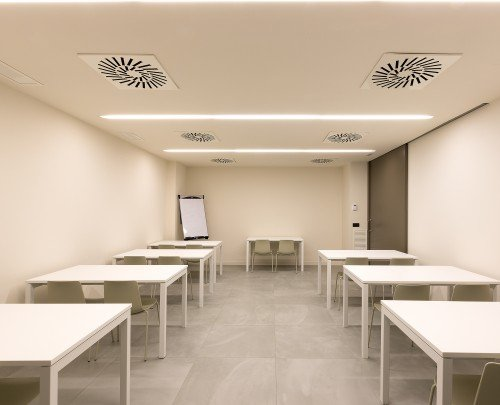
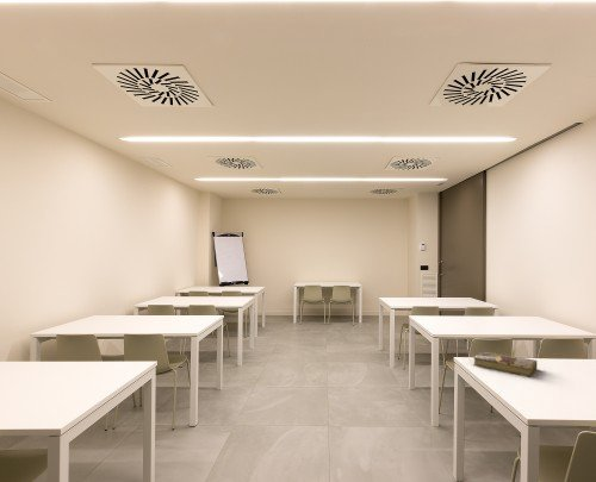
+ book (504, 362)
